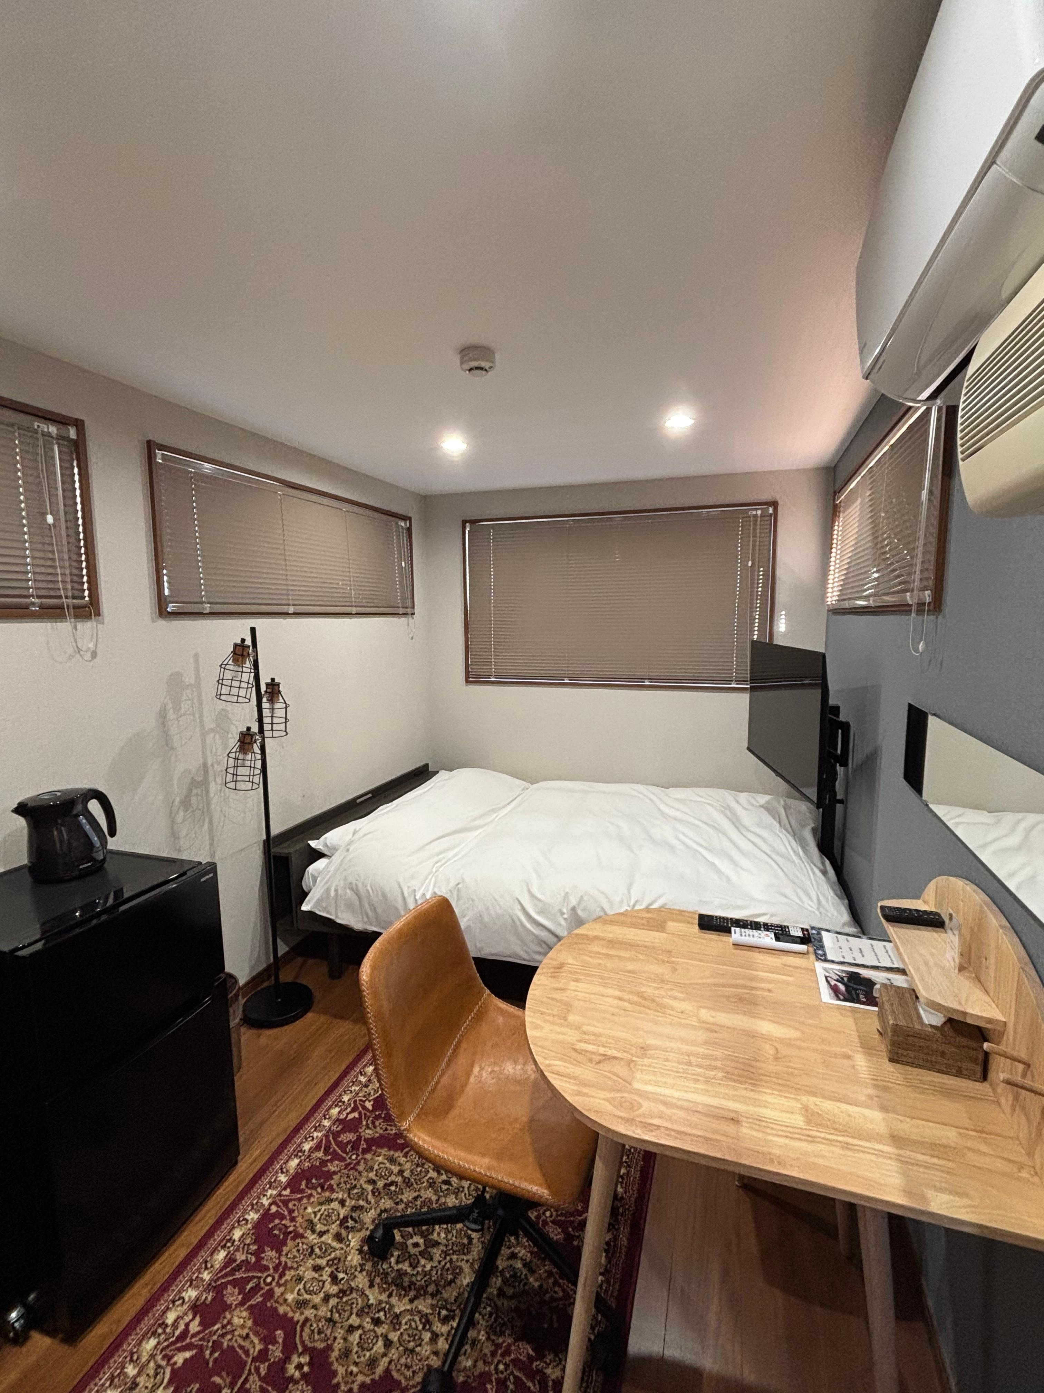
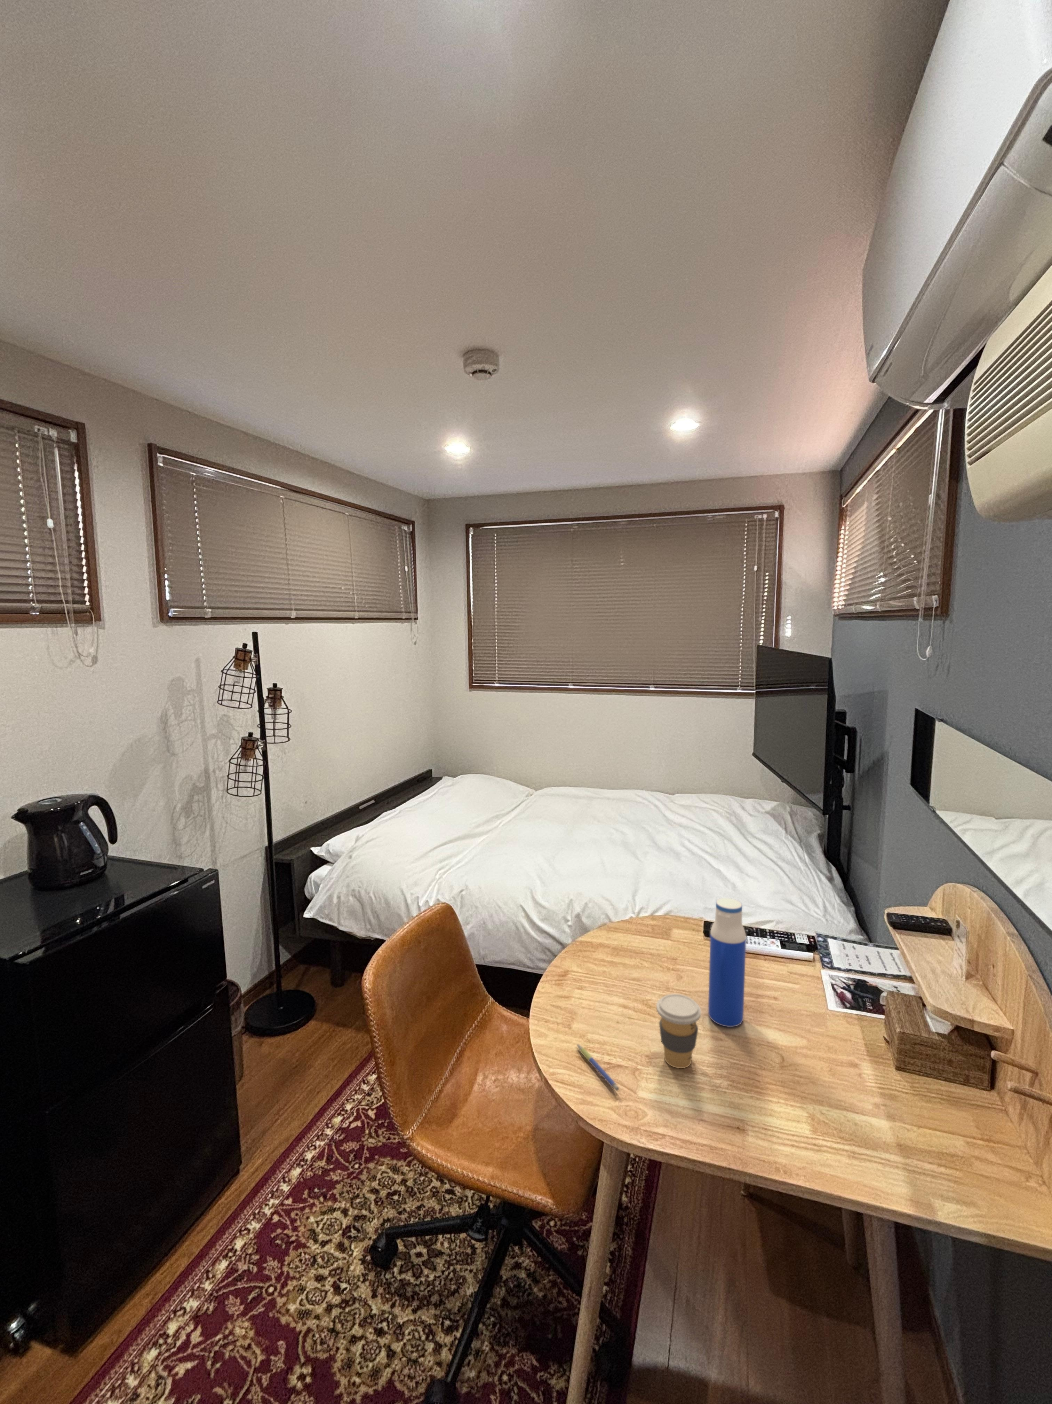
+ pen (596, 1066)
+ water bottle (727, 961)
+ coffee cup (678, 1031)
